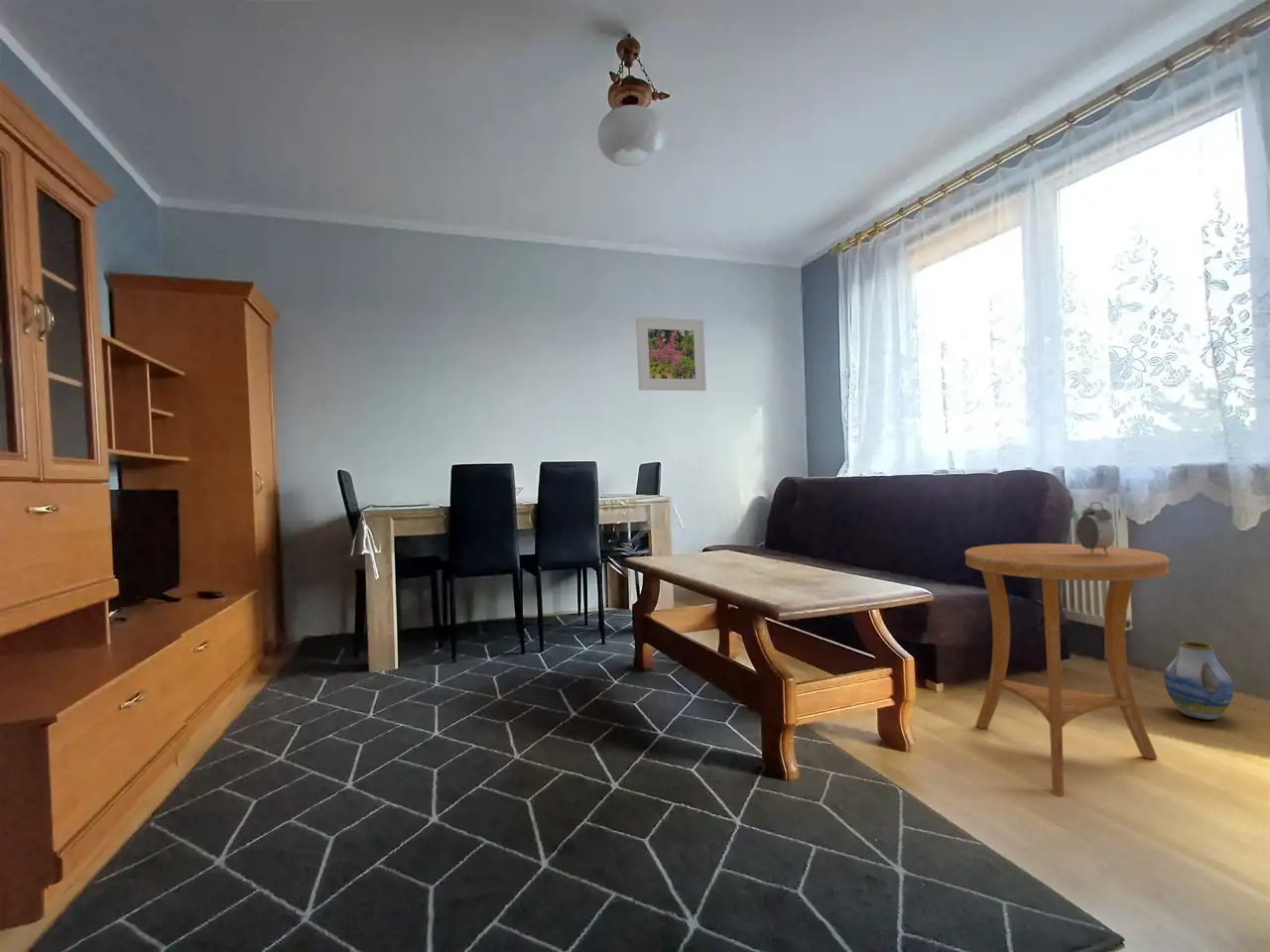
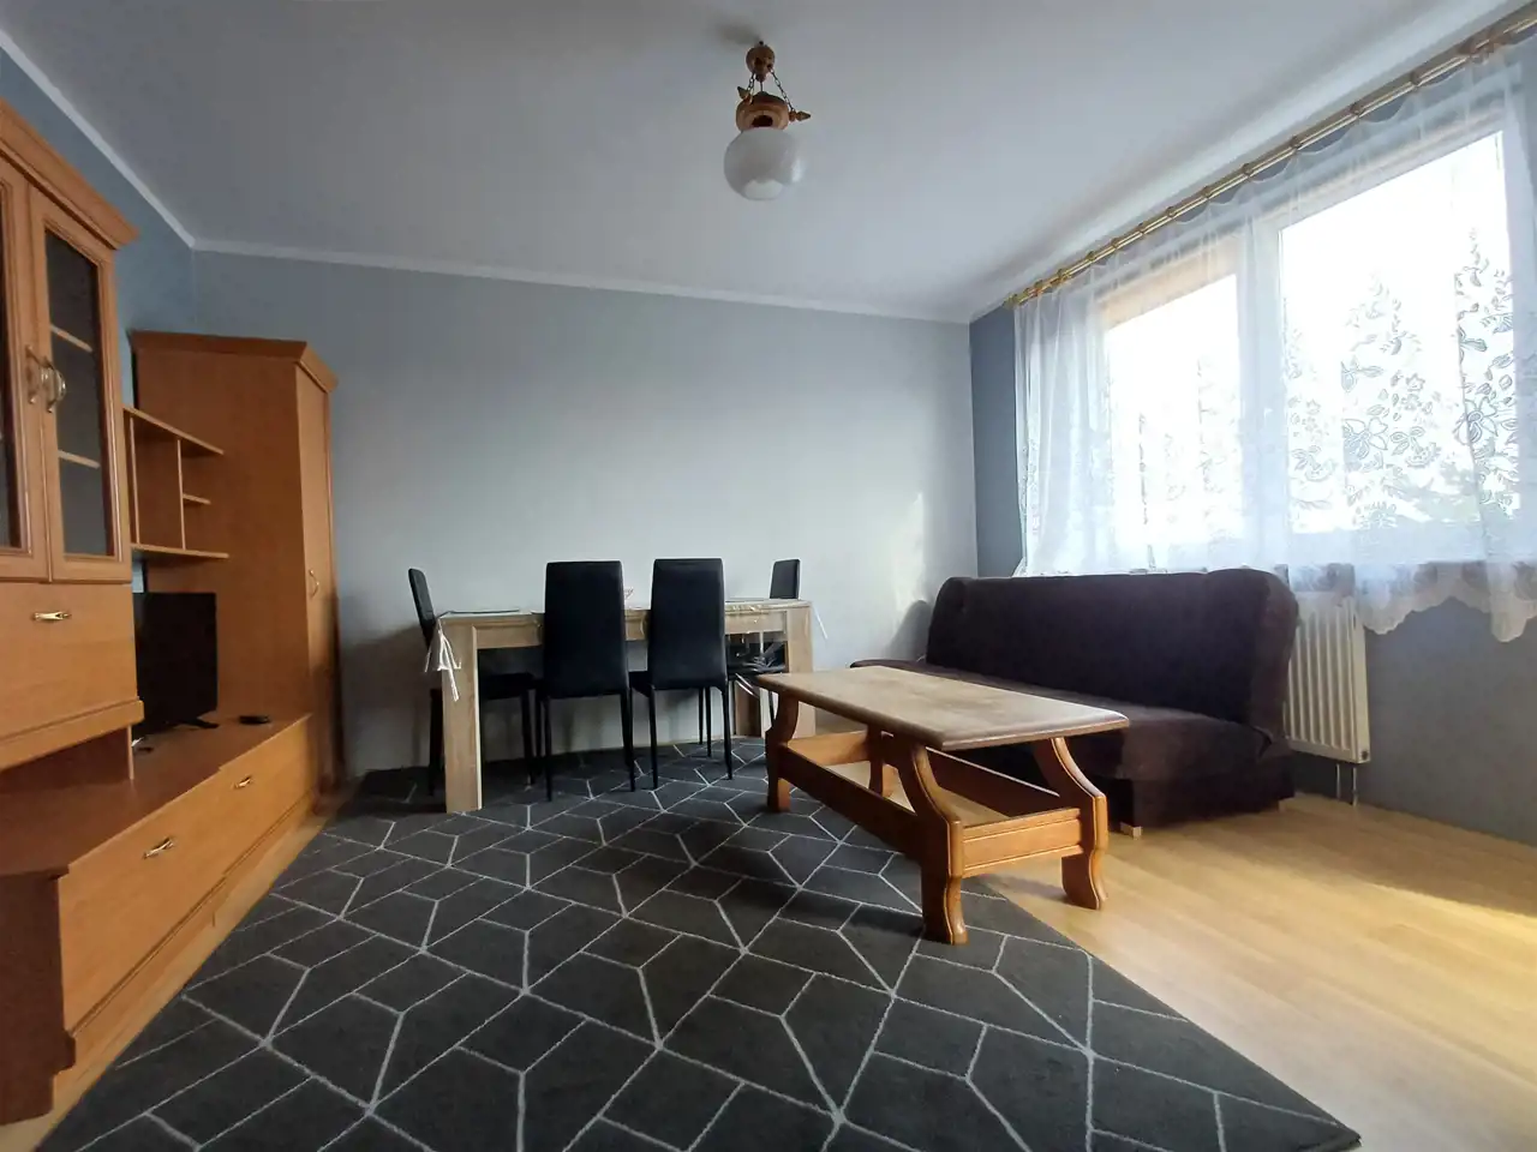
- alarm clock (1094, 527)
- side table (1060, 654)
- vase (1198, 679)
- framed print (671, 354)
